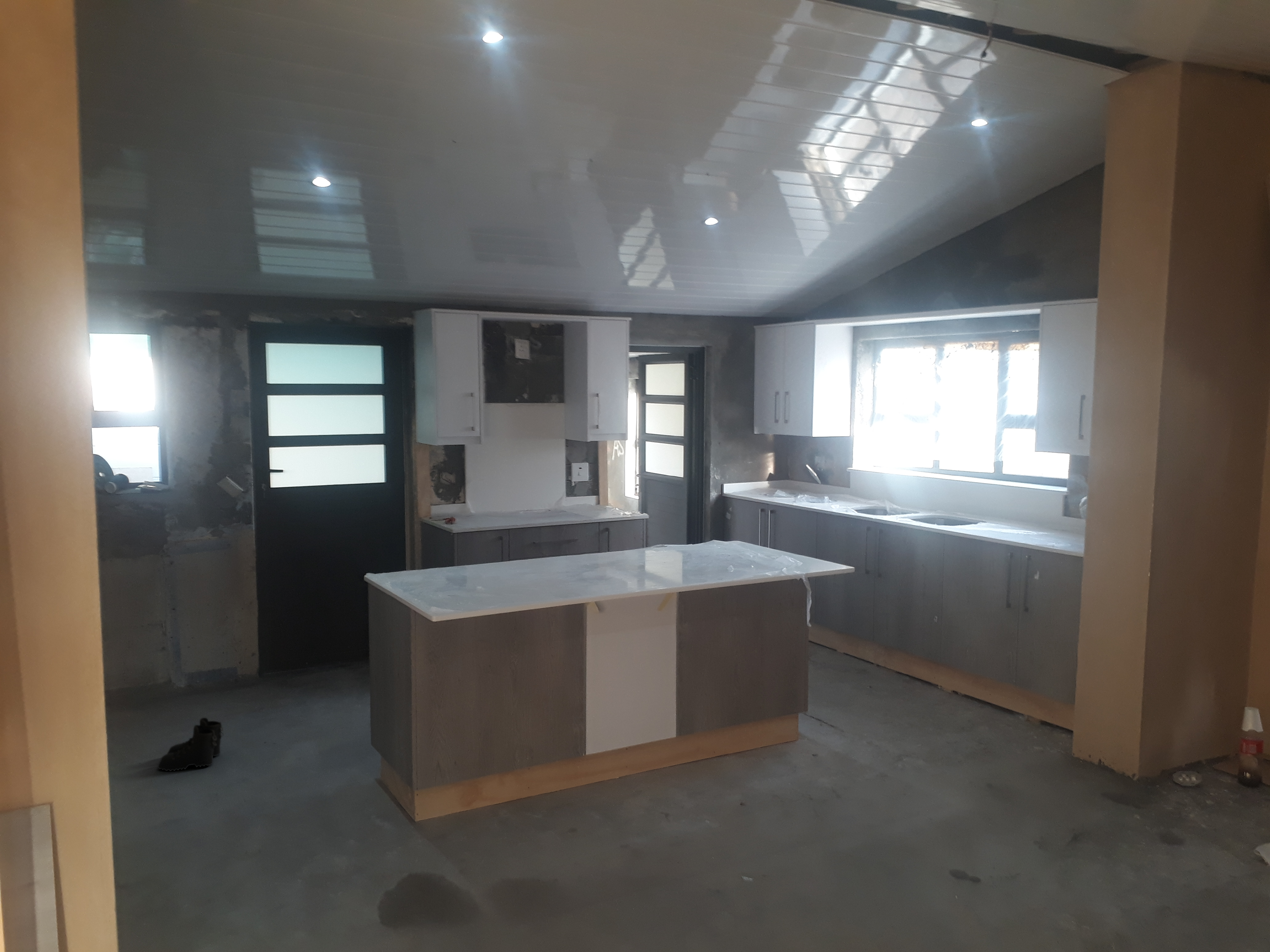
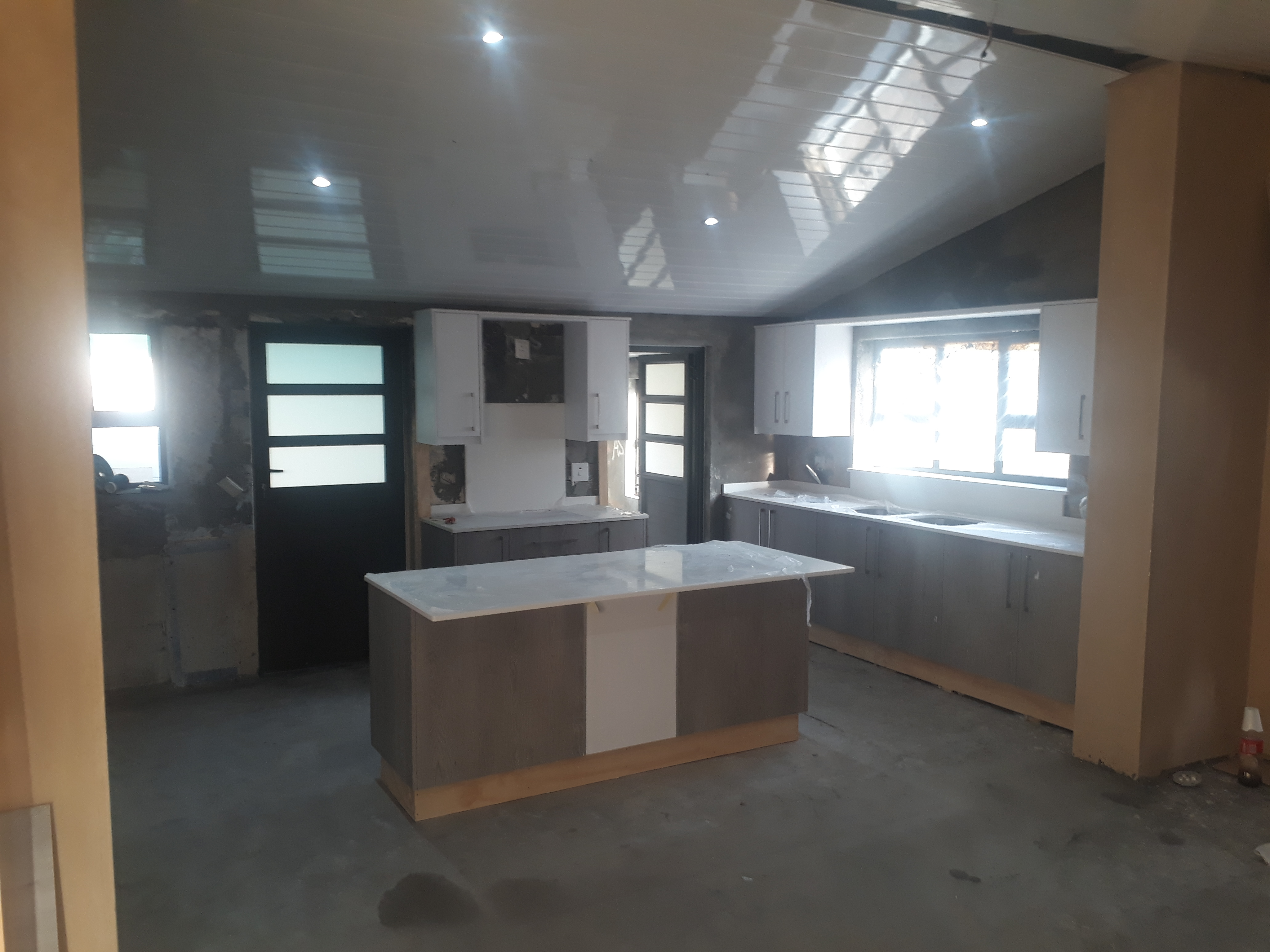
- boots (191, 742)
